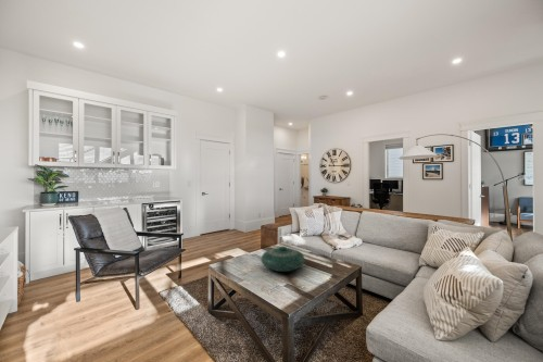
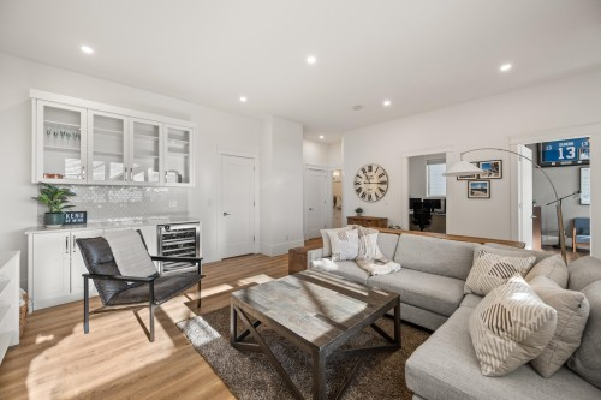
- decorative bowl (282, 257)
